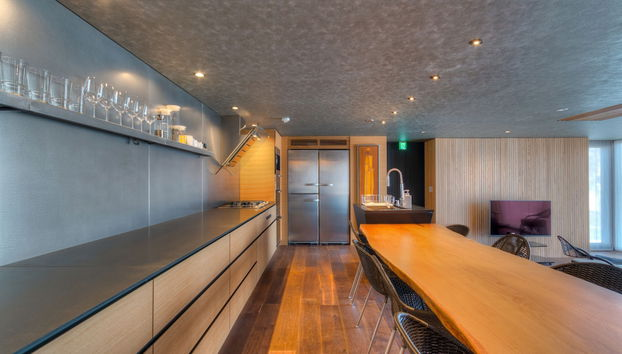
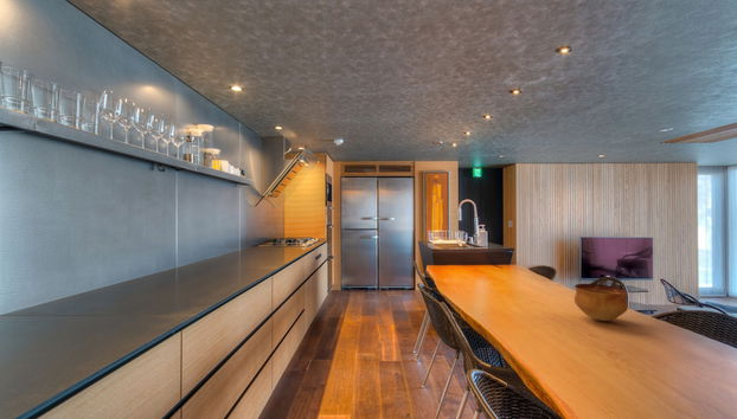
+ bowl (600, 304)
